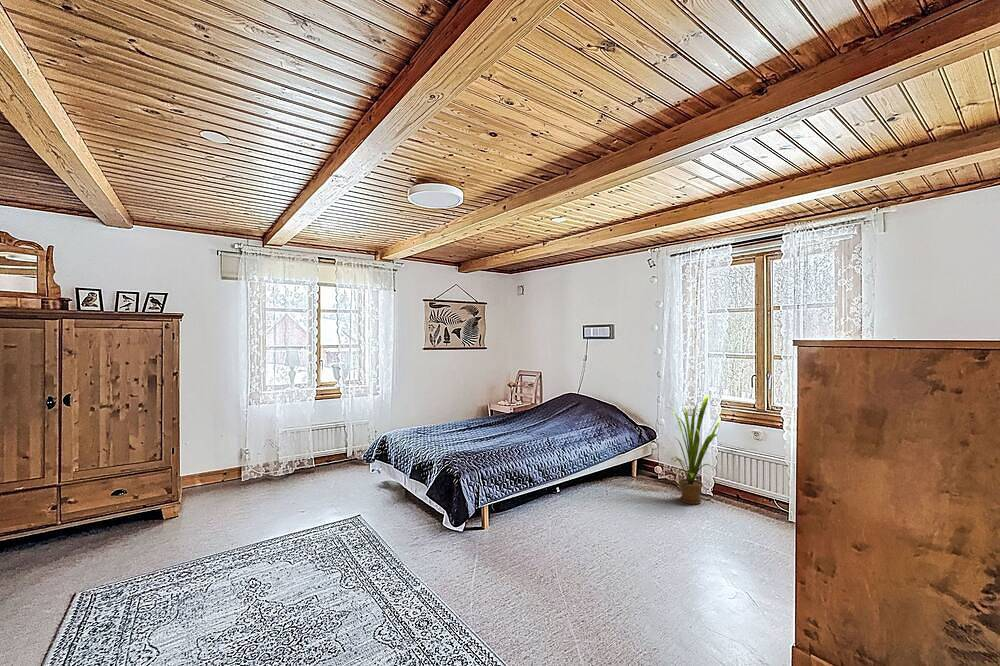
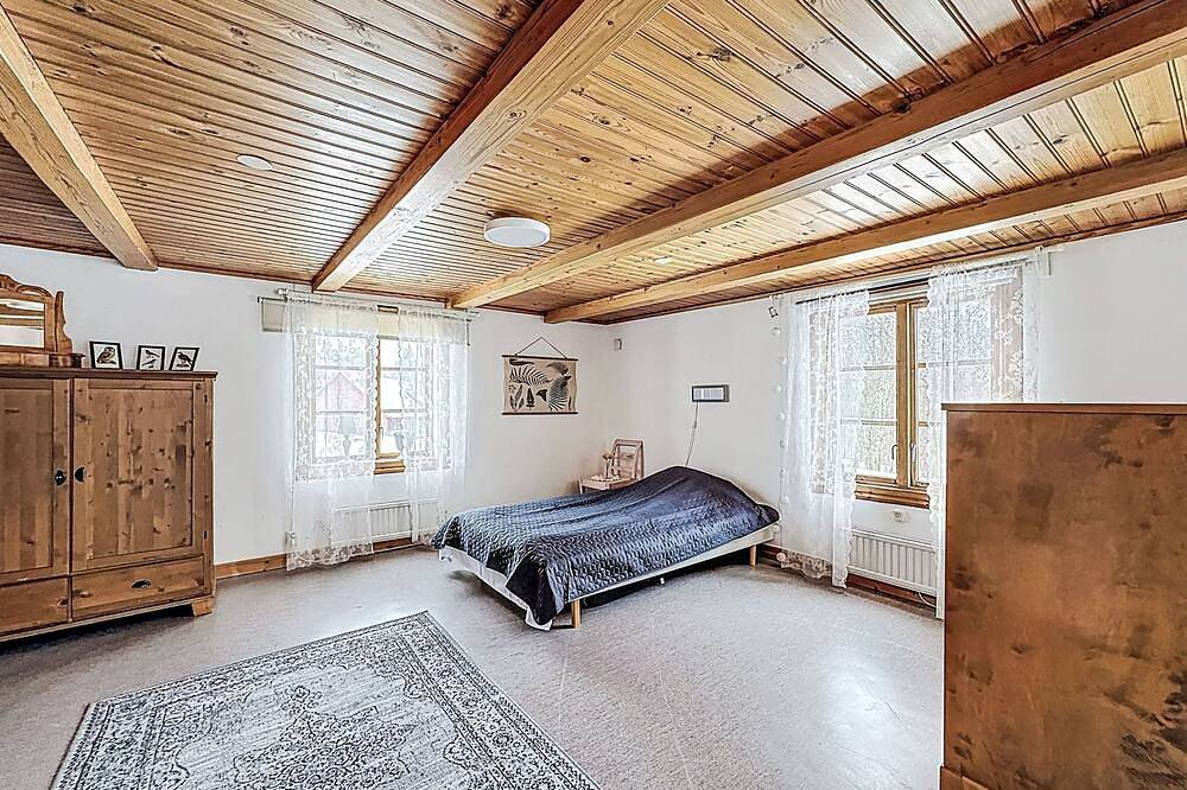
- house plant (691, 448)
